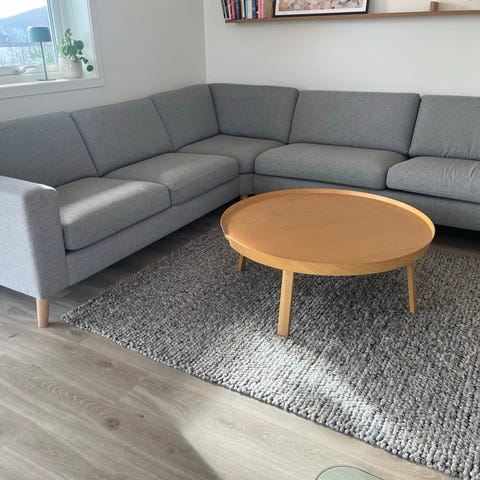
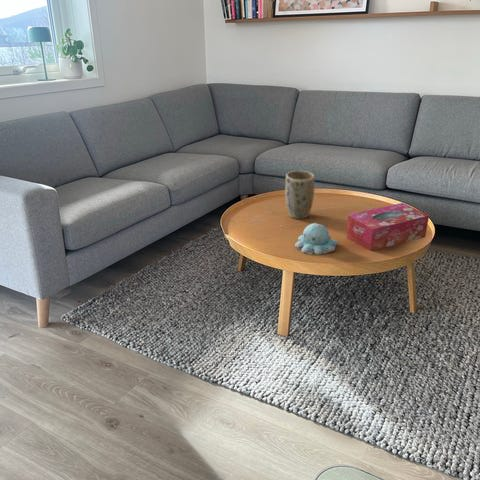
+ candle (317, 235)
+ tissue box (387, 226)
+ plant pot (299, 195)
